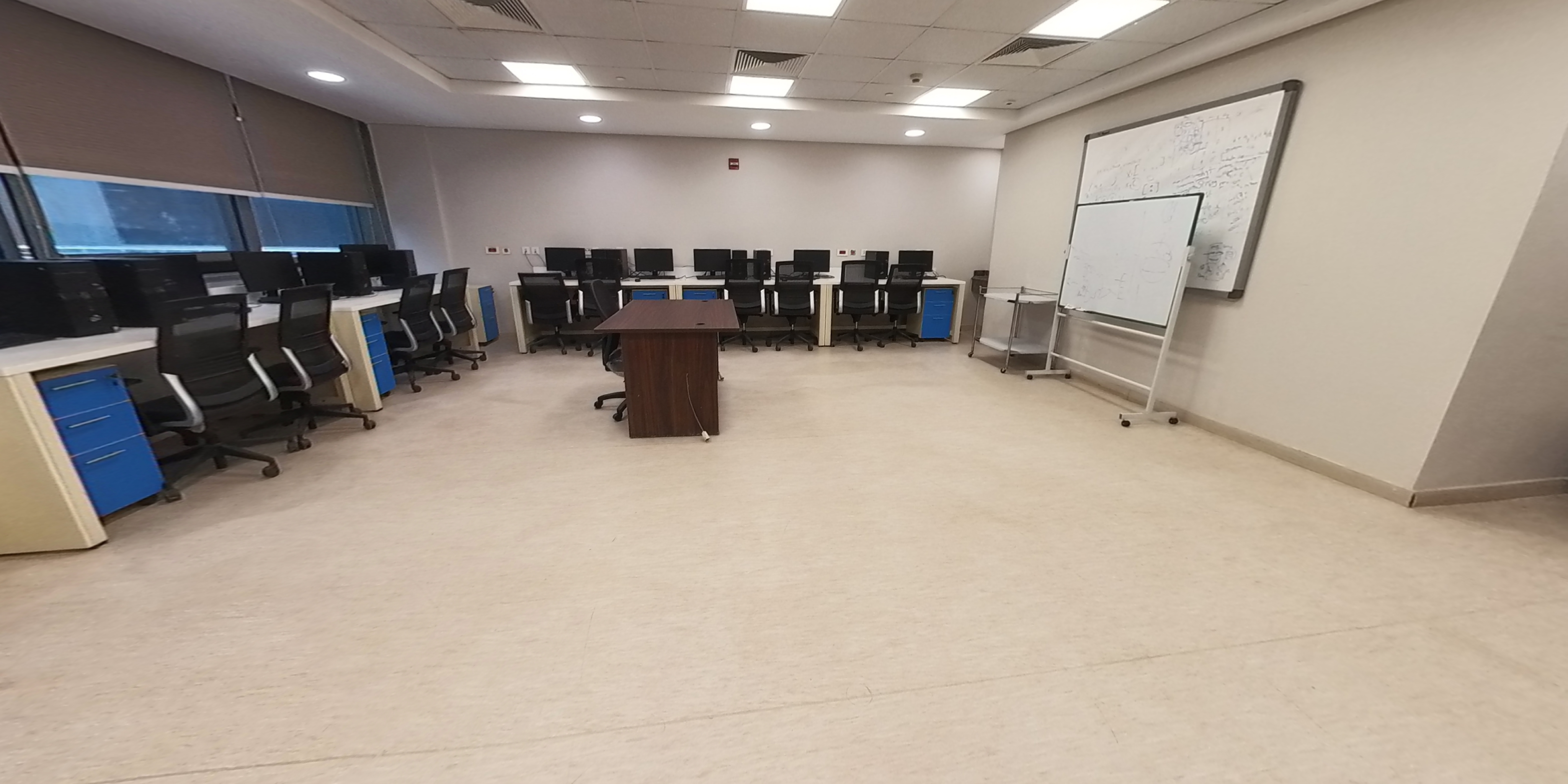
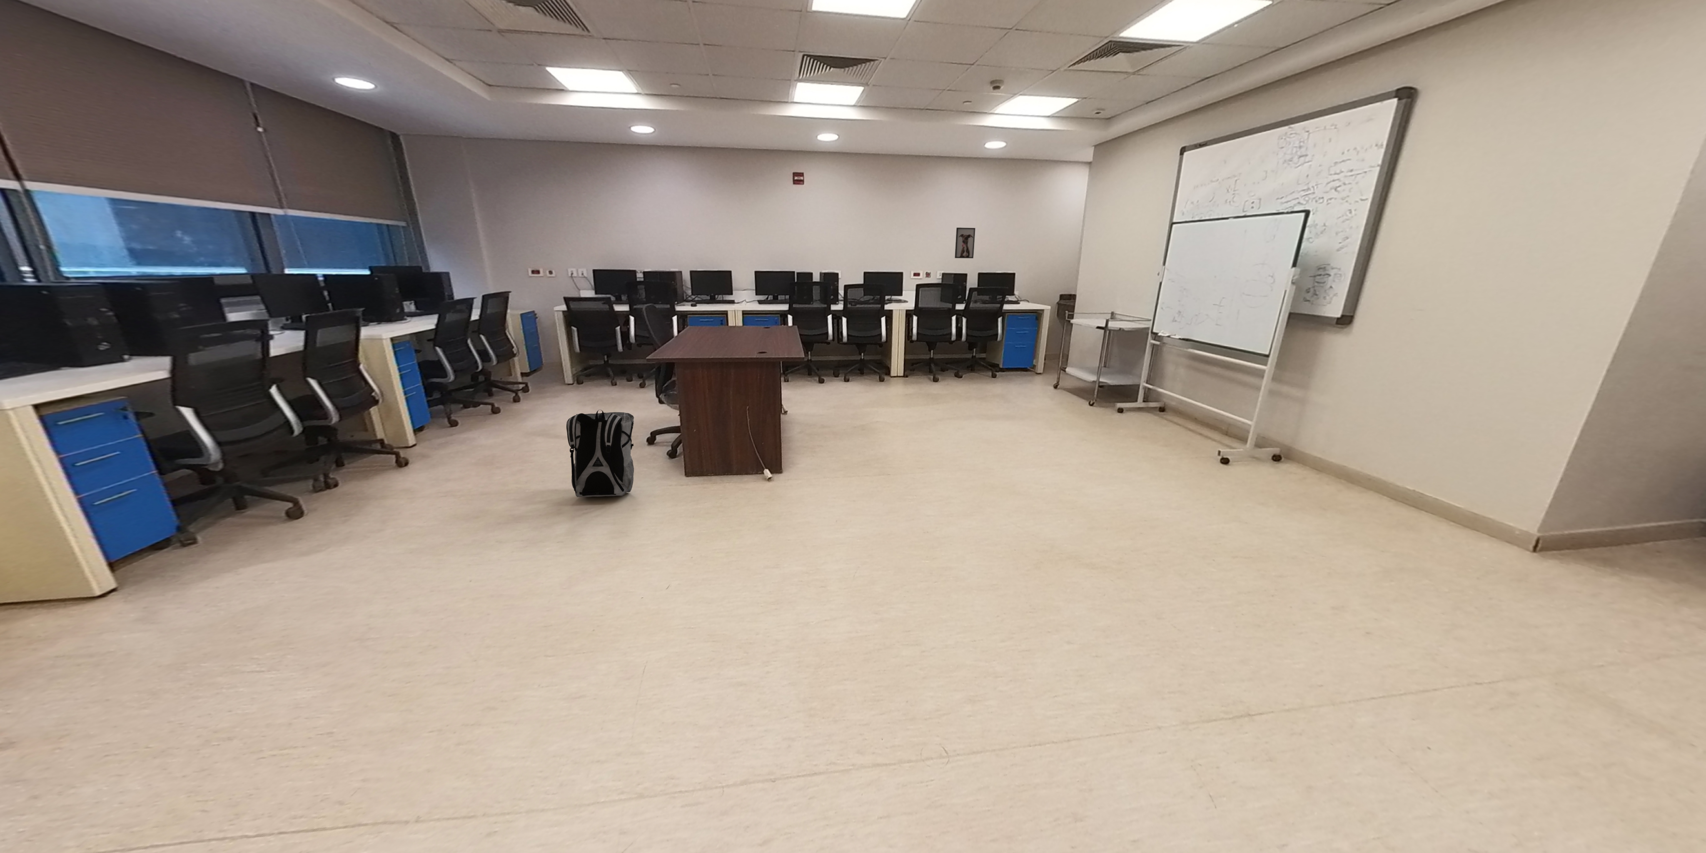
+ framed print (965, 243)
+ backpack (602, 454)
